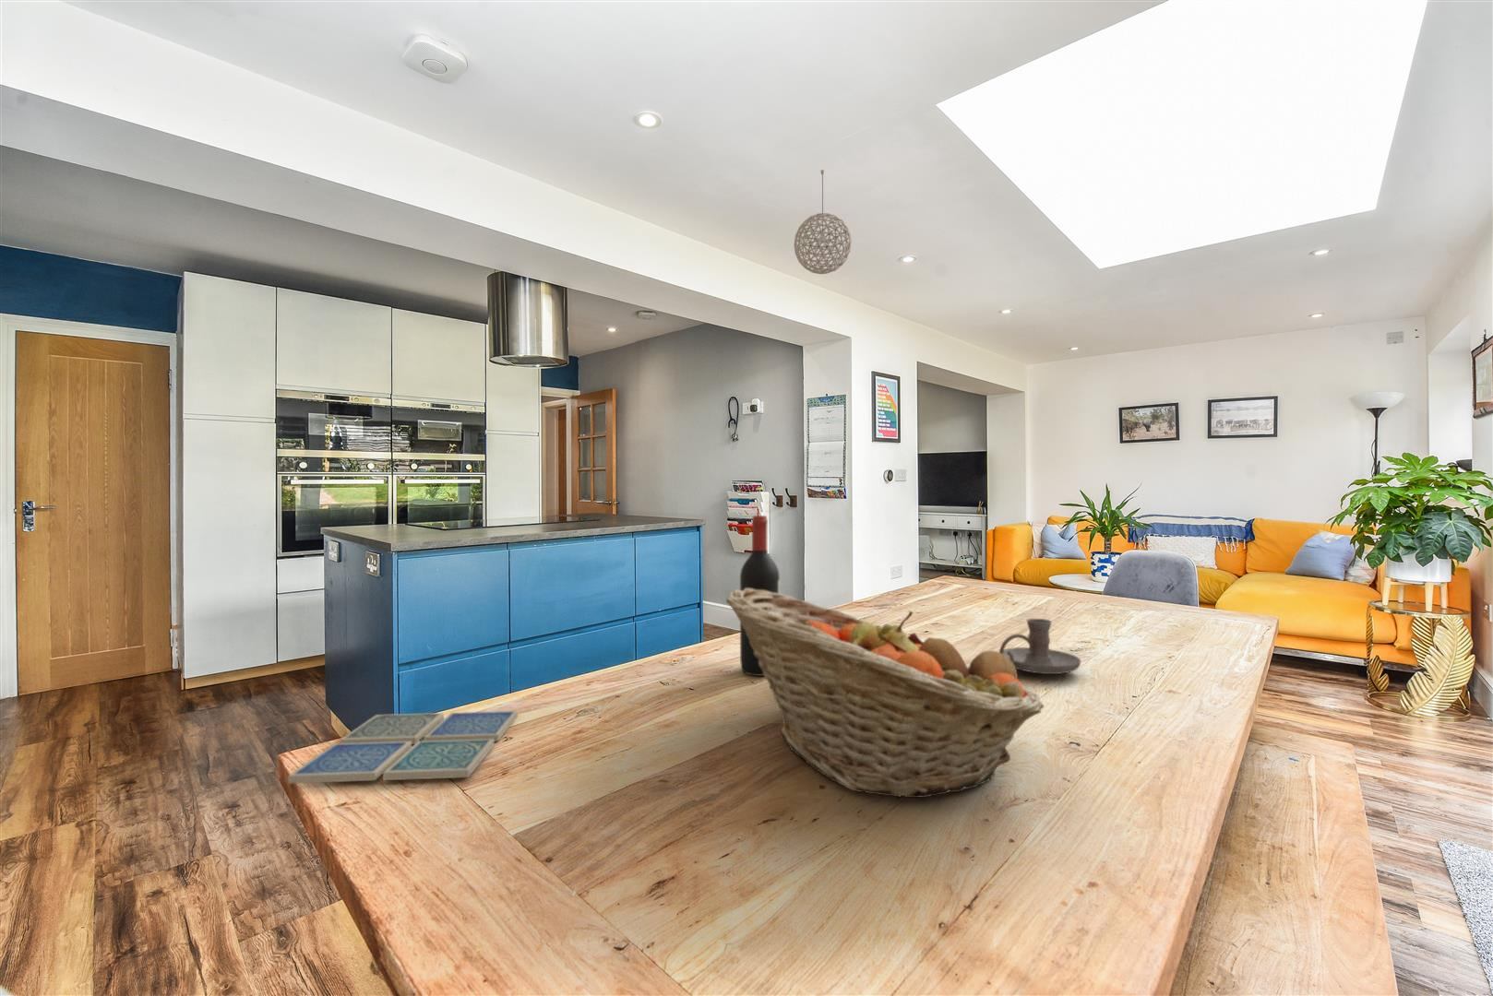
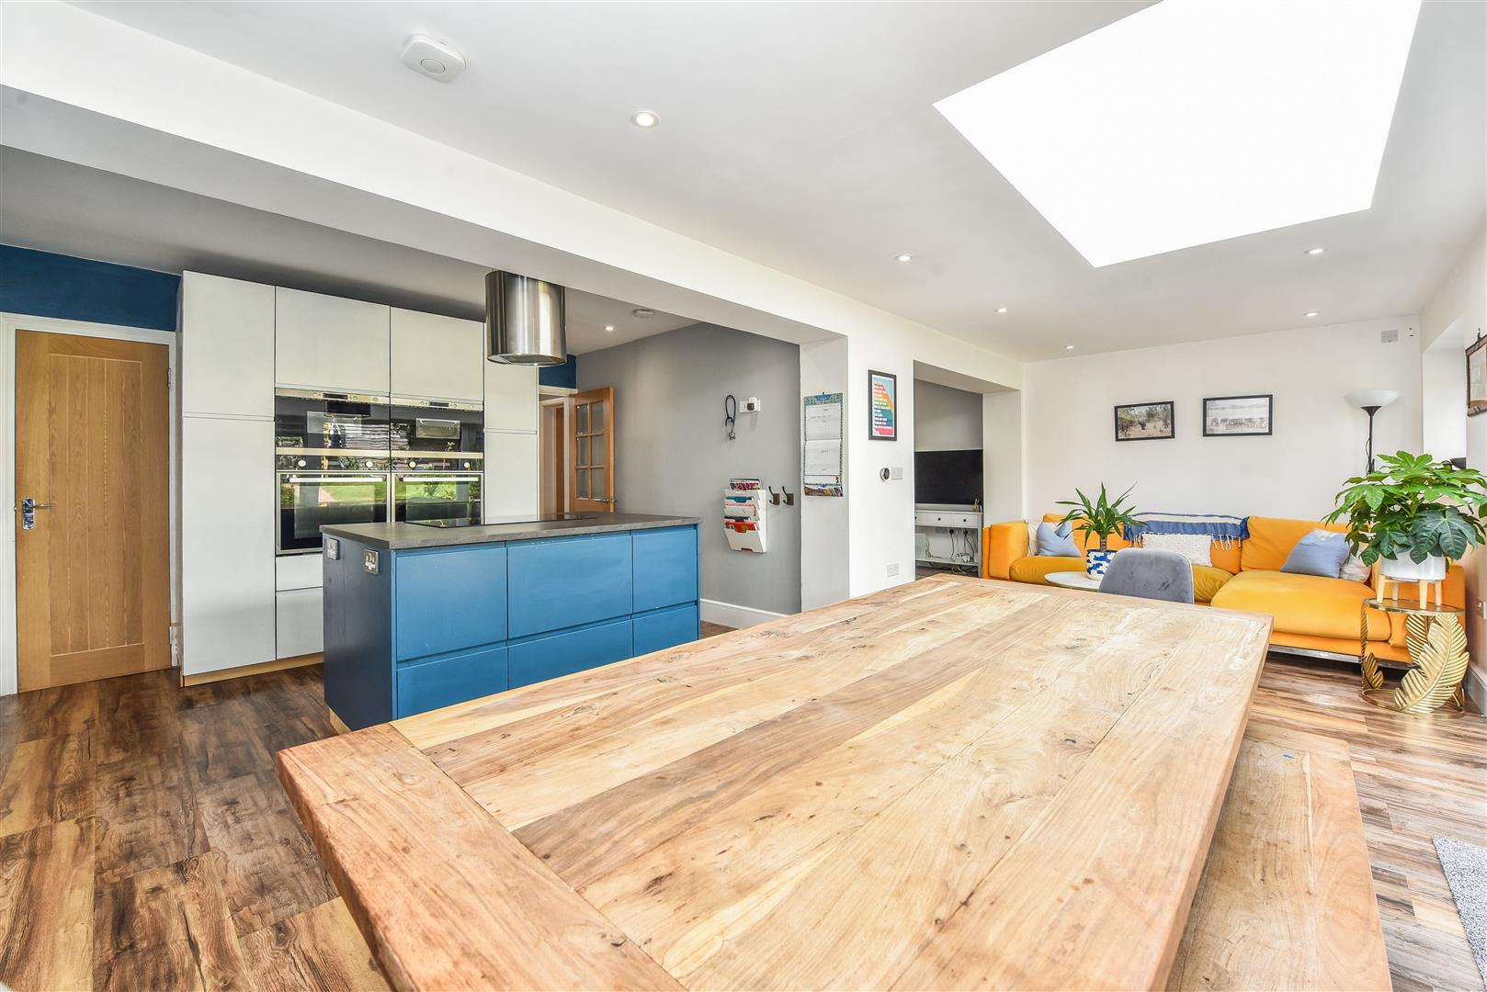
- fruit basket (869, 668)
- pendant light (823, 221)
- drink coaster (417, 743)
- candle holder (1033, 646)
- wine bottle (759, 589)
